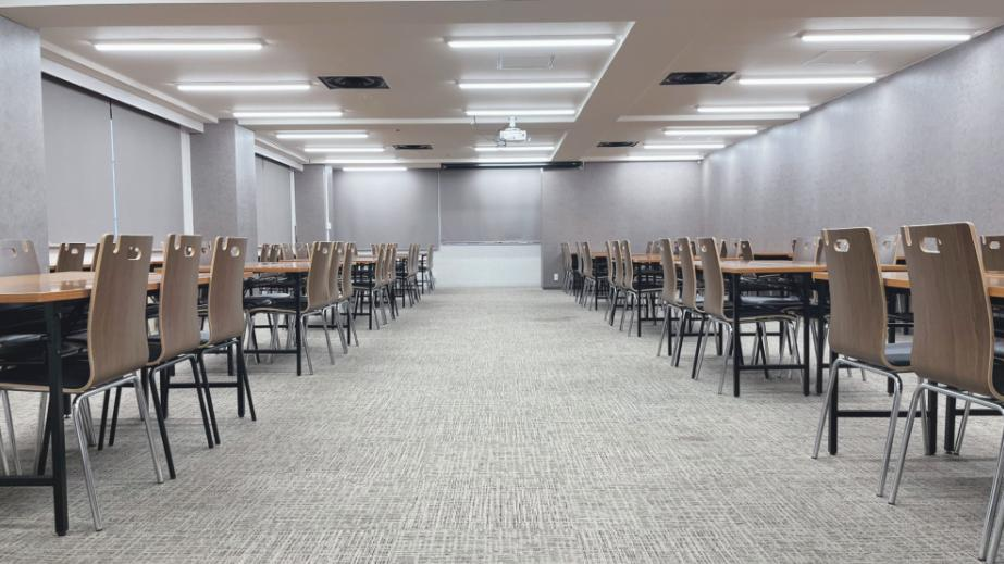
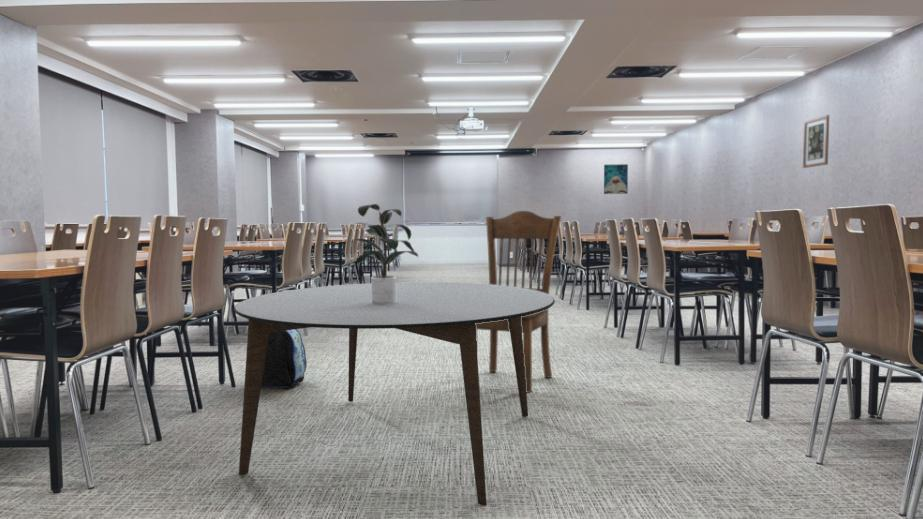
+ potted plant (391, 253)
+ dining chair (514, 286)
+ wall art (815, 142)
+ wall art (615, 179)
+ dining table (411, 332)
+ backpack (277, 354)
